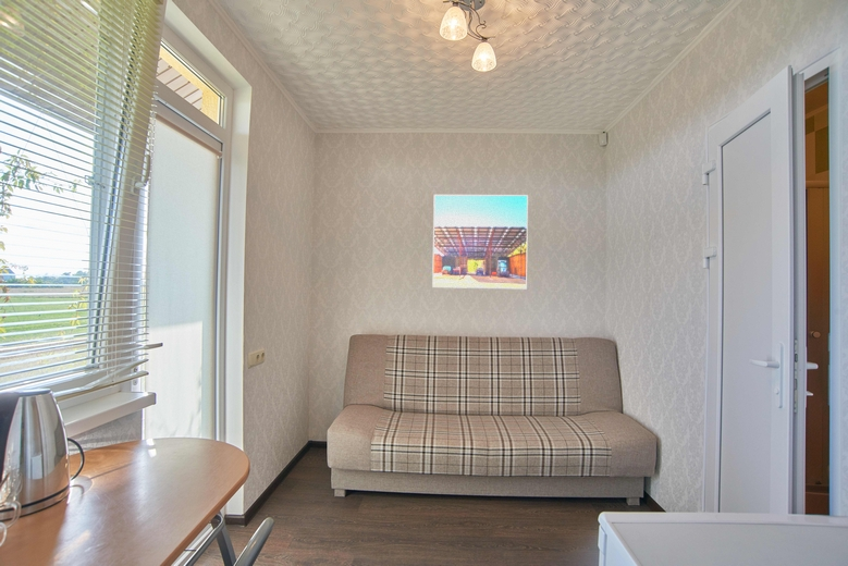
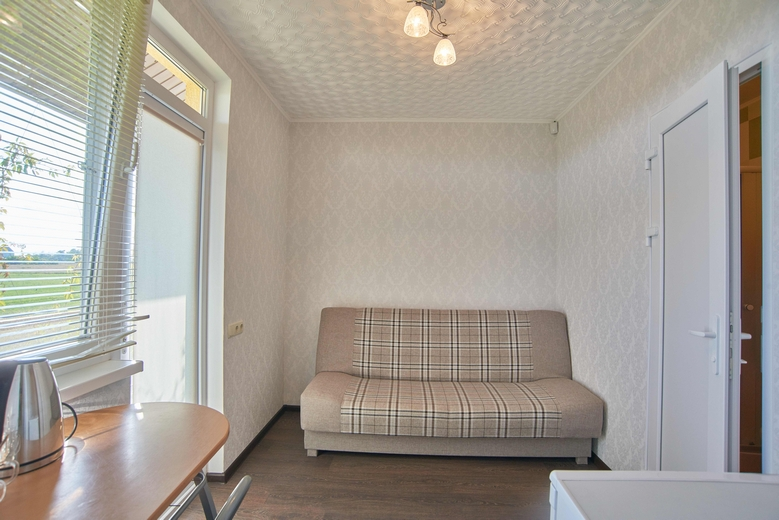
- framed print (479, 241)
